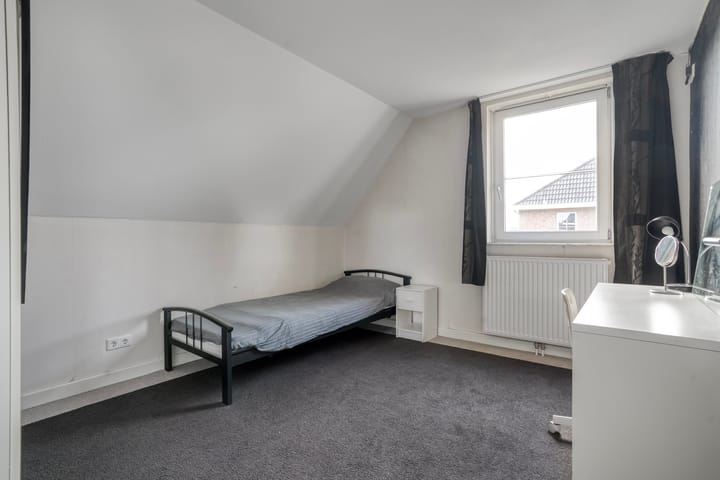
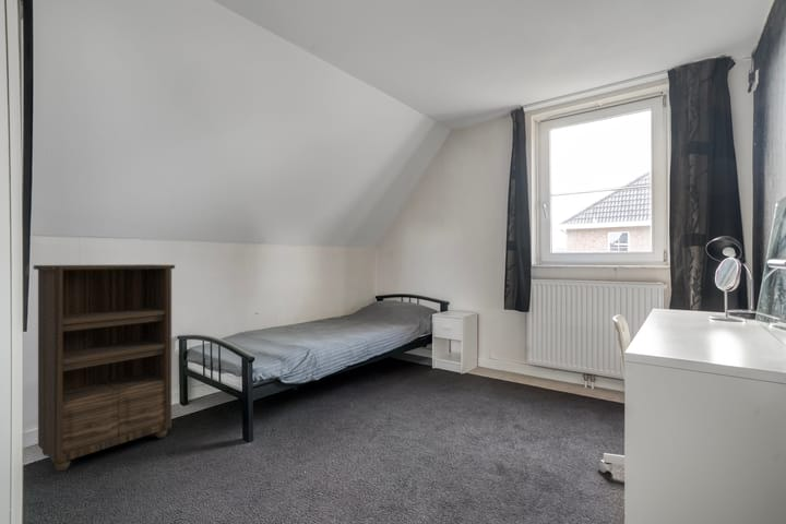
+ bookshelf (108, 355)
